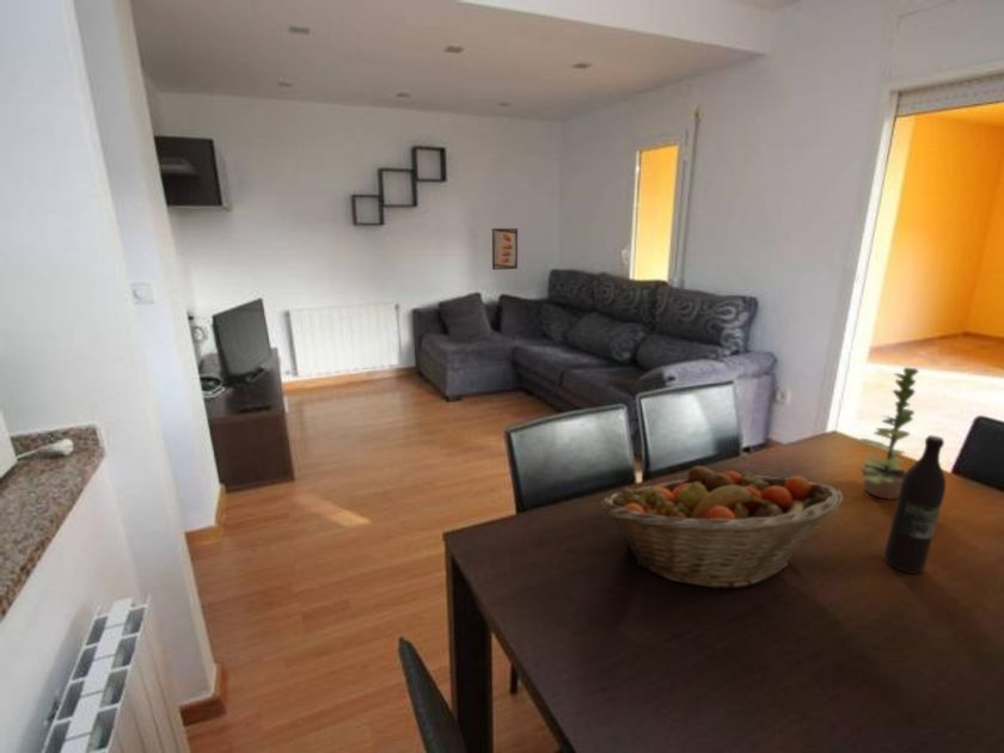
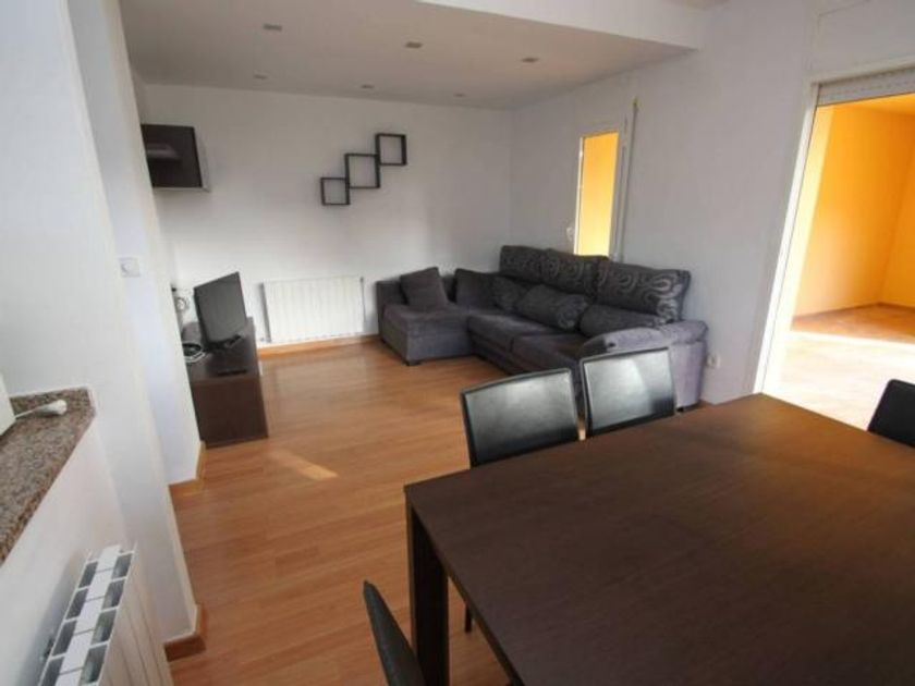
- fruit basket (715, 513)
- wine bottle (918, 503)
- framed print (504, 249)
- plant (892, 435)
